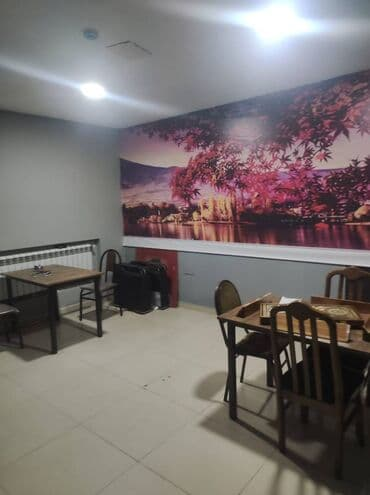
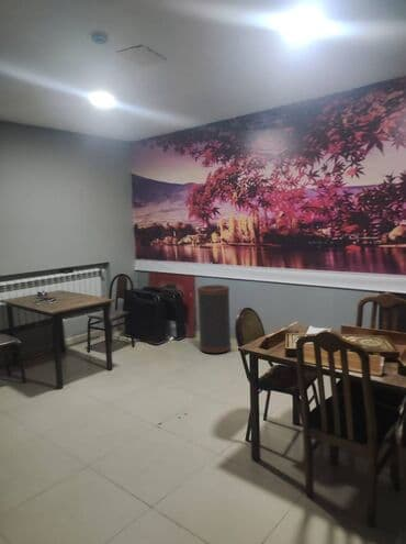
+ trash can (214, 318)
